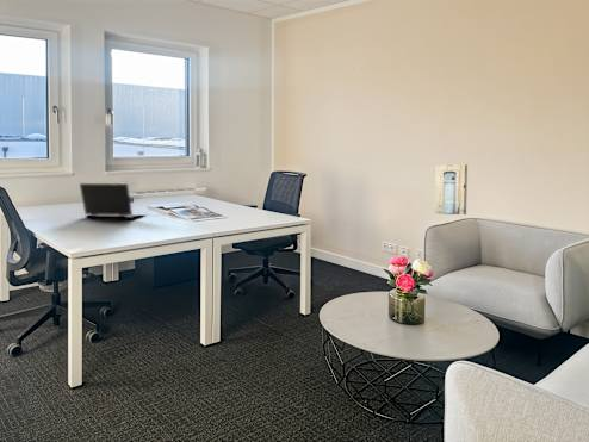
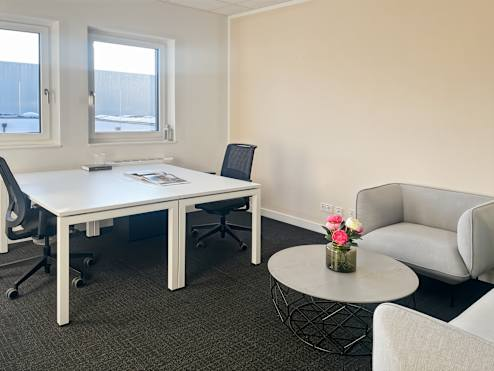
- wall art (451, 189)
- laptop (114, 200)
